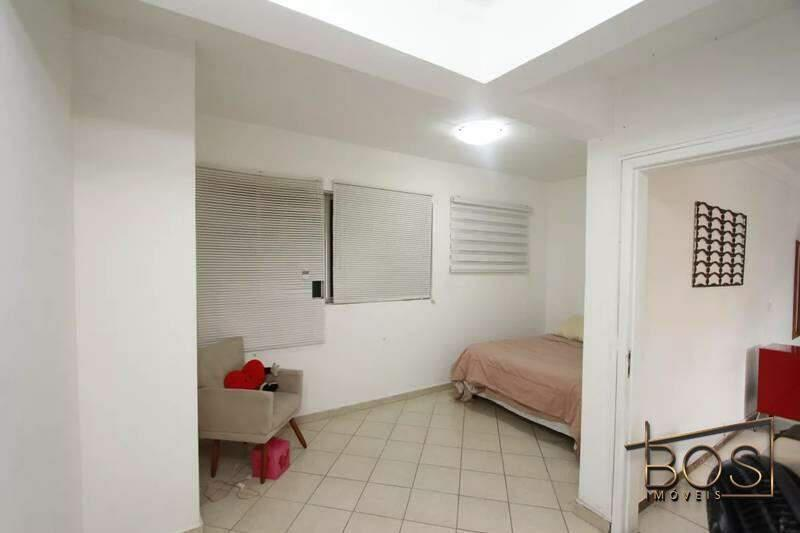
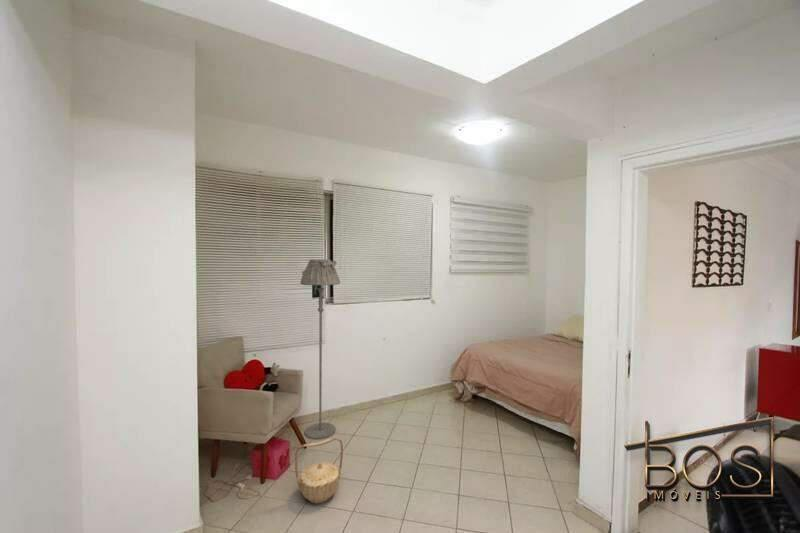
+ floor lamp (320, 346)
+ basket (319, 467)
